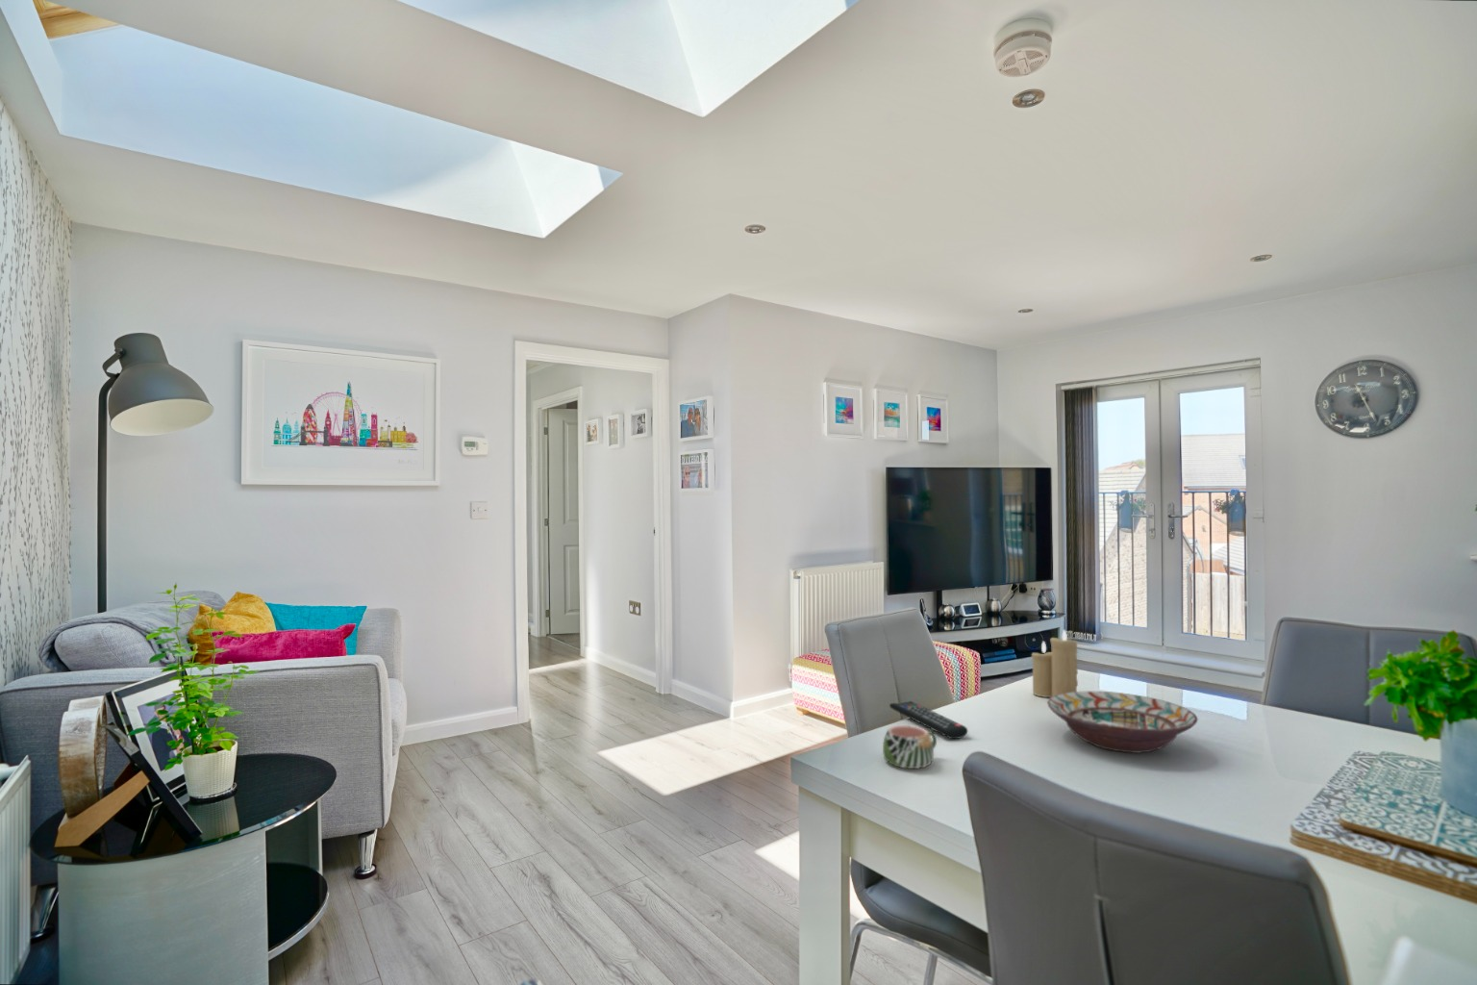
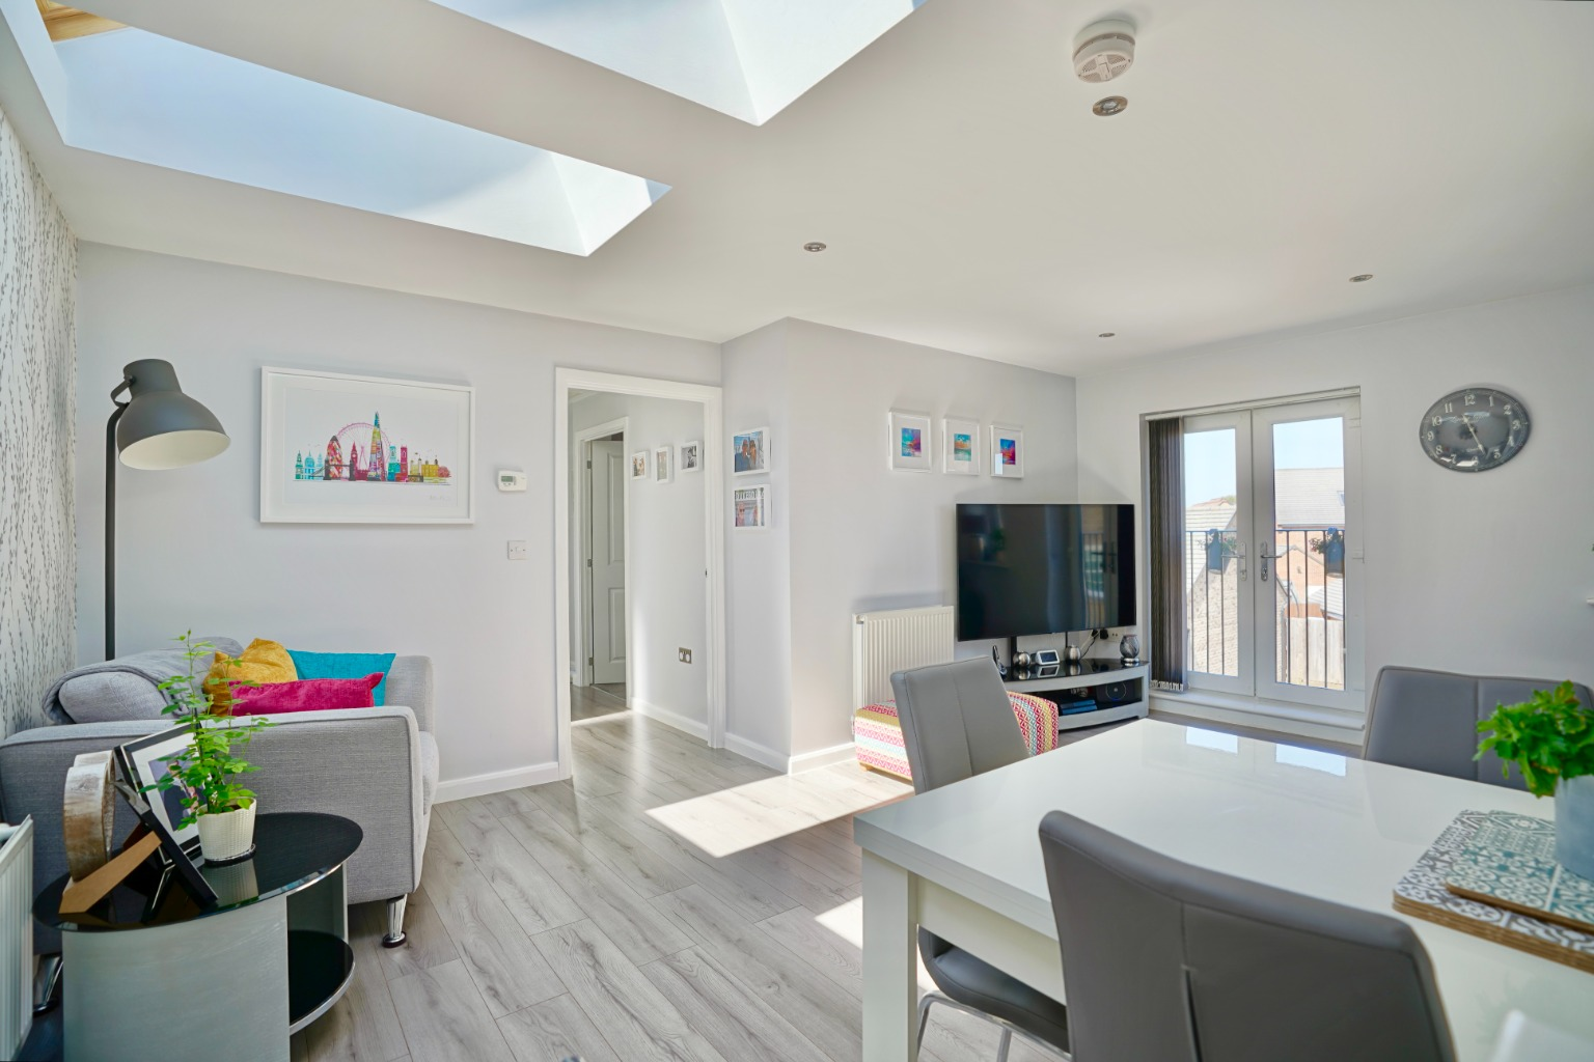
- mug (912, 744)
- decorative bowl (1119, 724)
- remote control (926, 718)
- candle (1053, 662)
